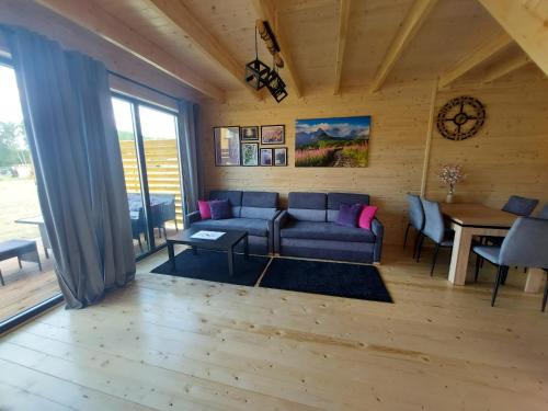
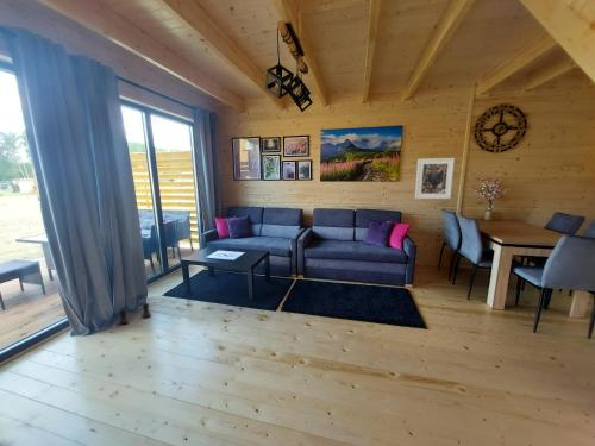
+ boots (125, 313)
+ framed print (433, 178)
